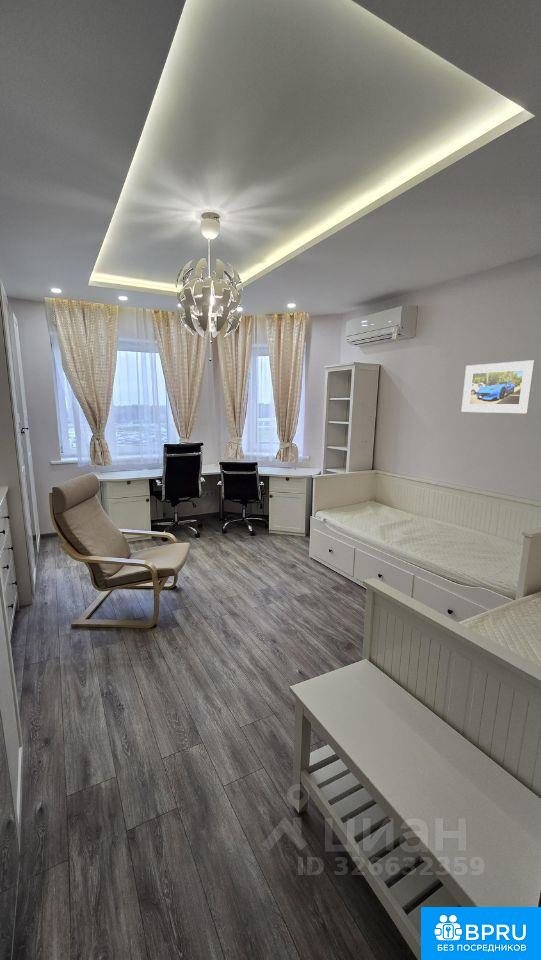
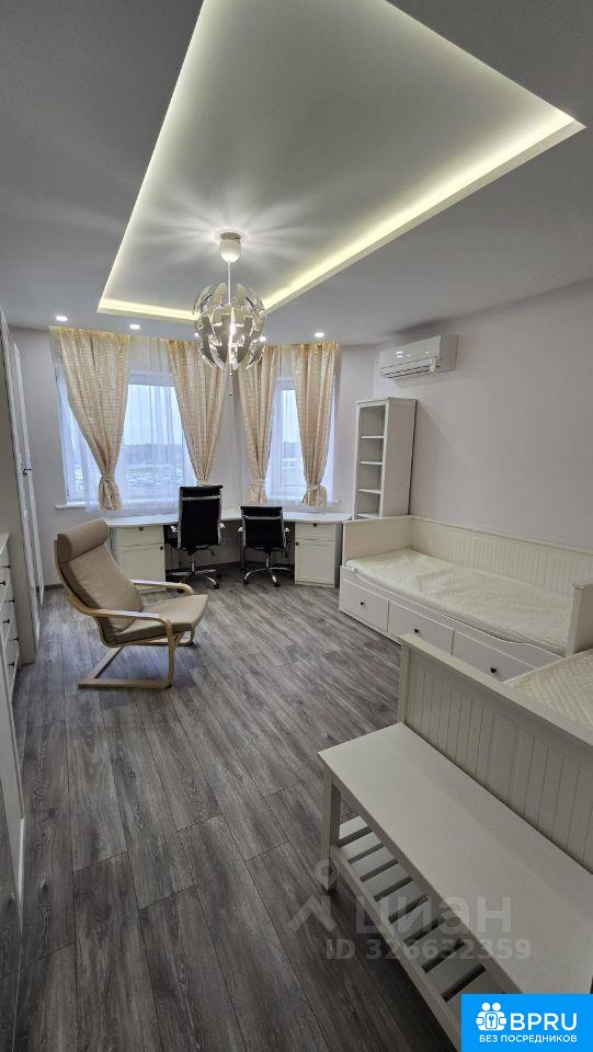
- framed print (495, 388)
